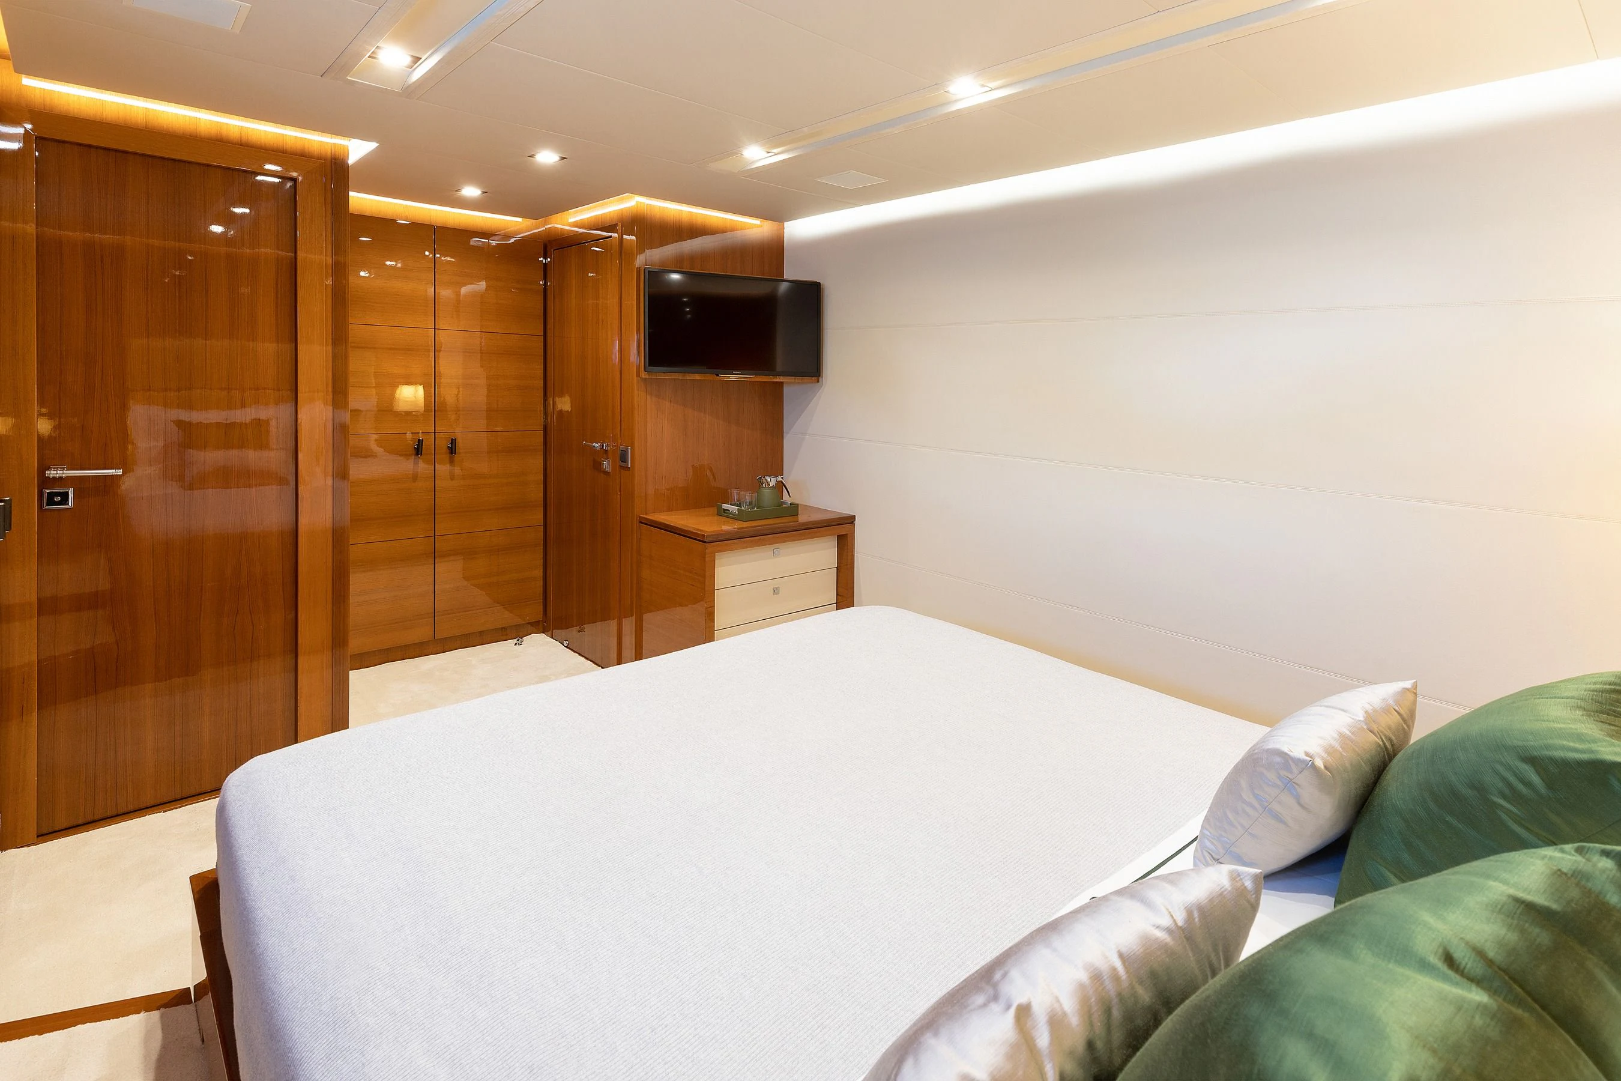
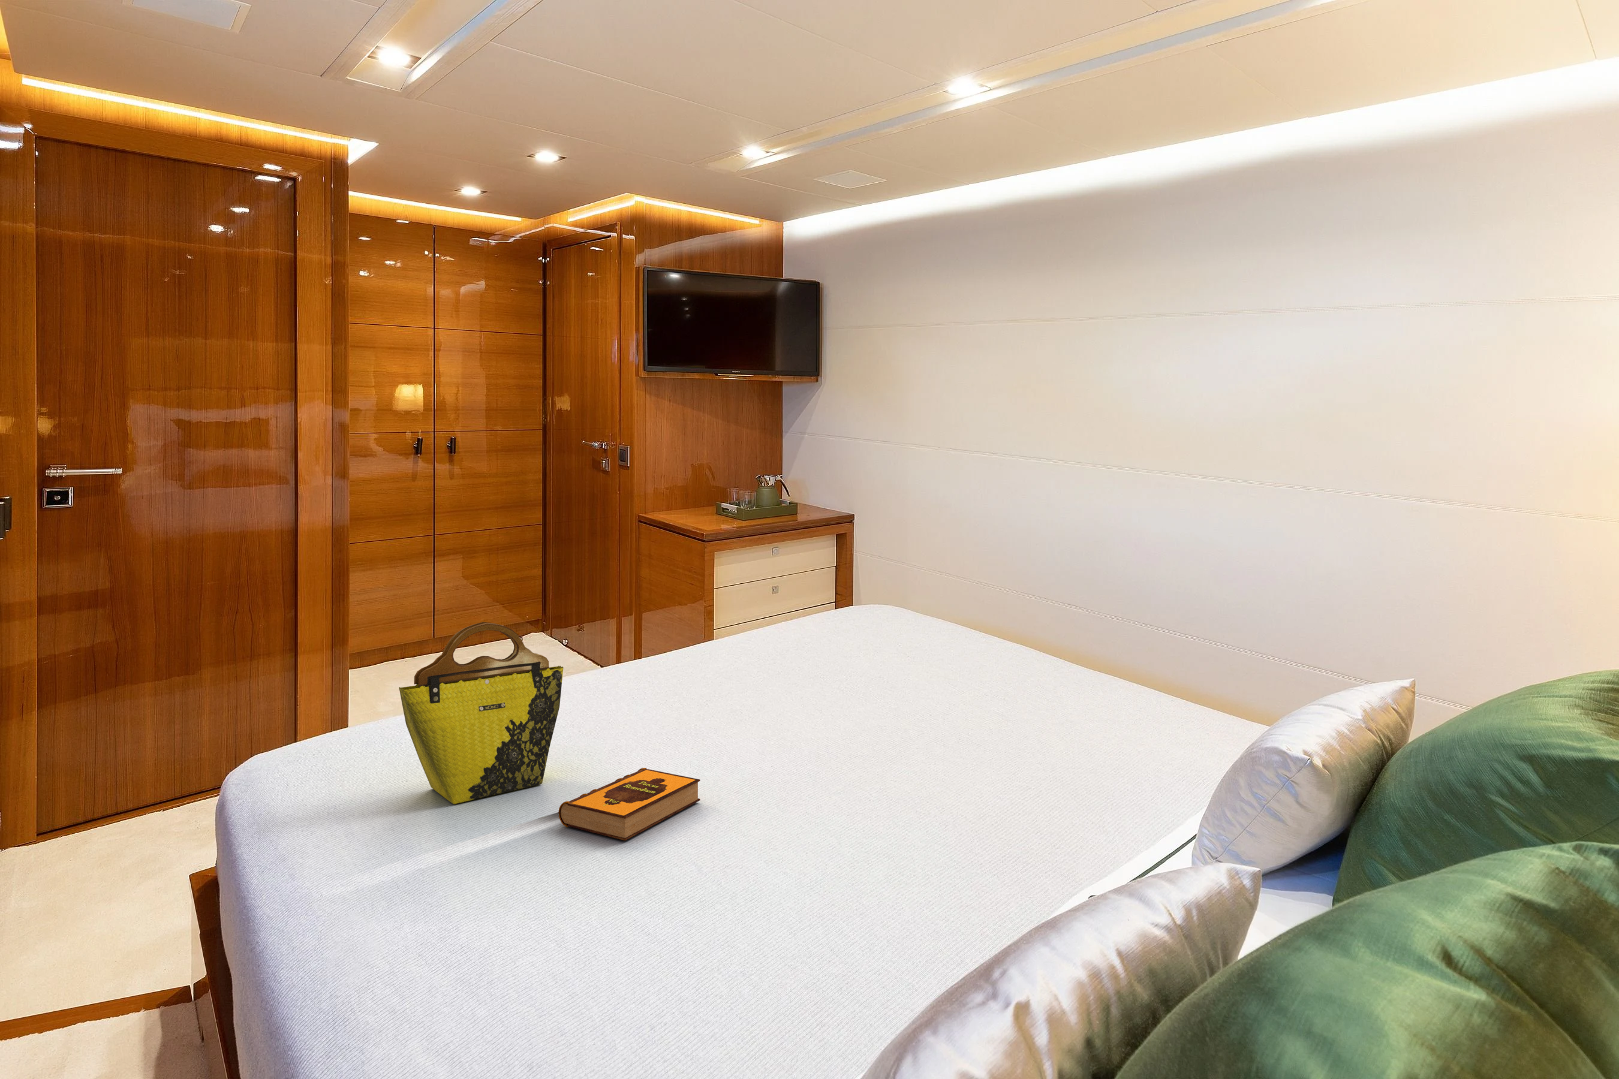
+ hardback book (631, 801)
+ tote bag (485, 704)
